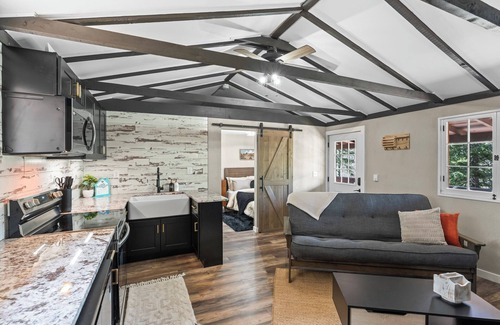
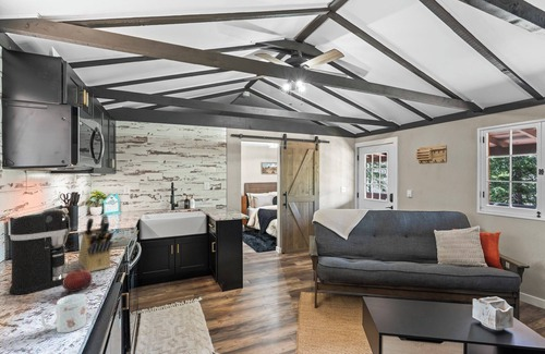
+ mug (64, 314)
+ coffee maker (41, 247)
+ fruit (77, 279)
+ knife block (95, 240)
